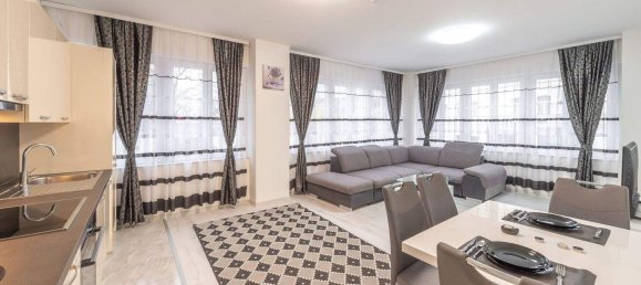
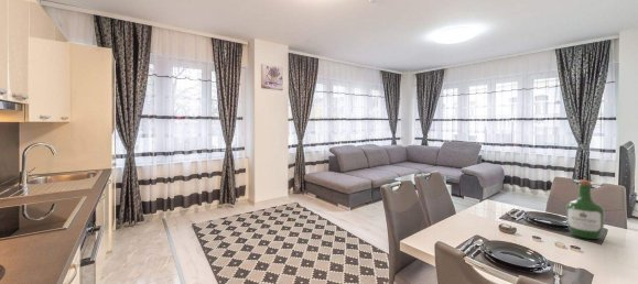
+ wine bottle (584, 207)
